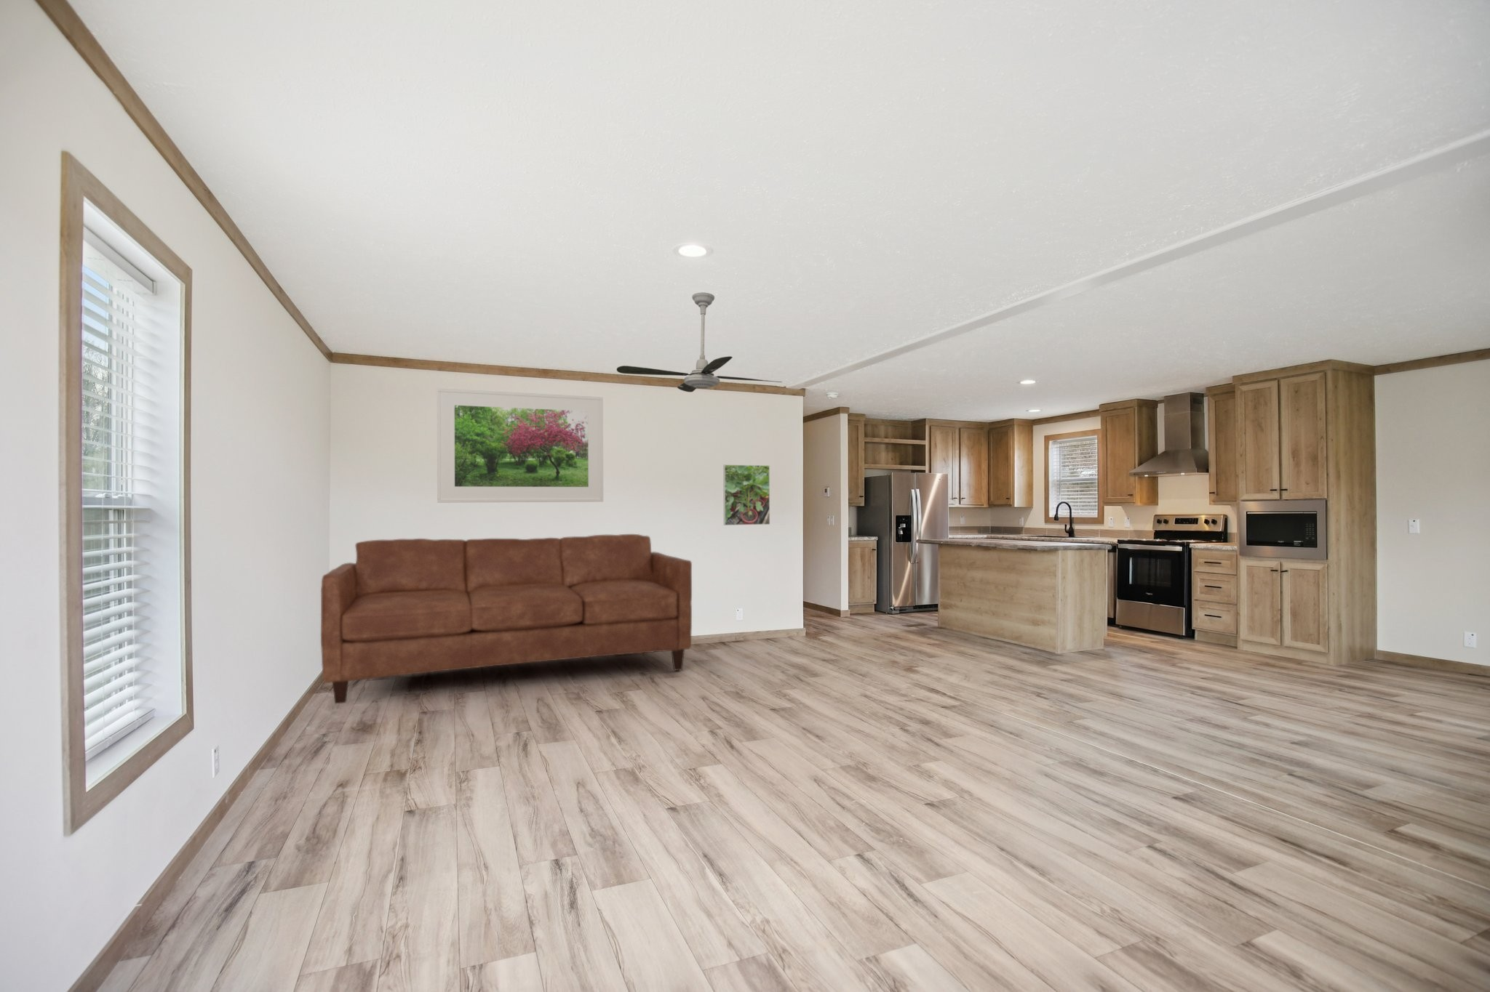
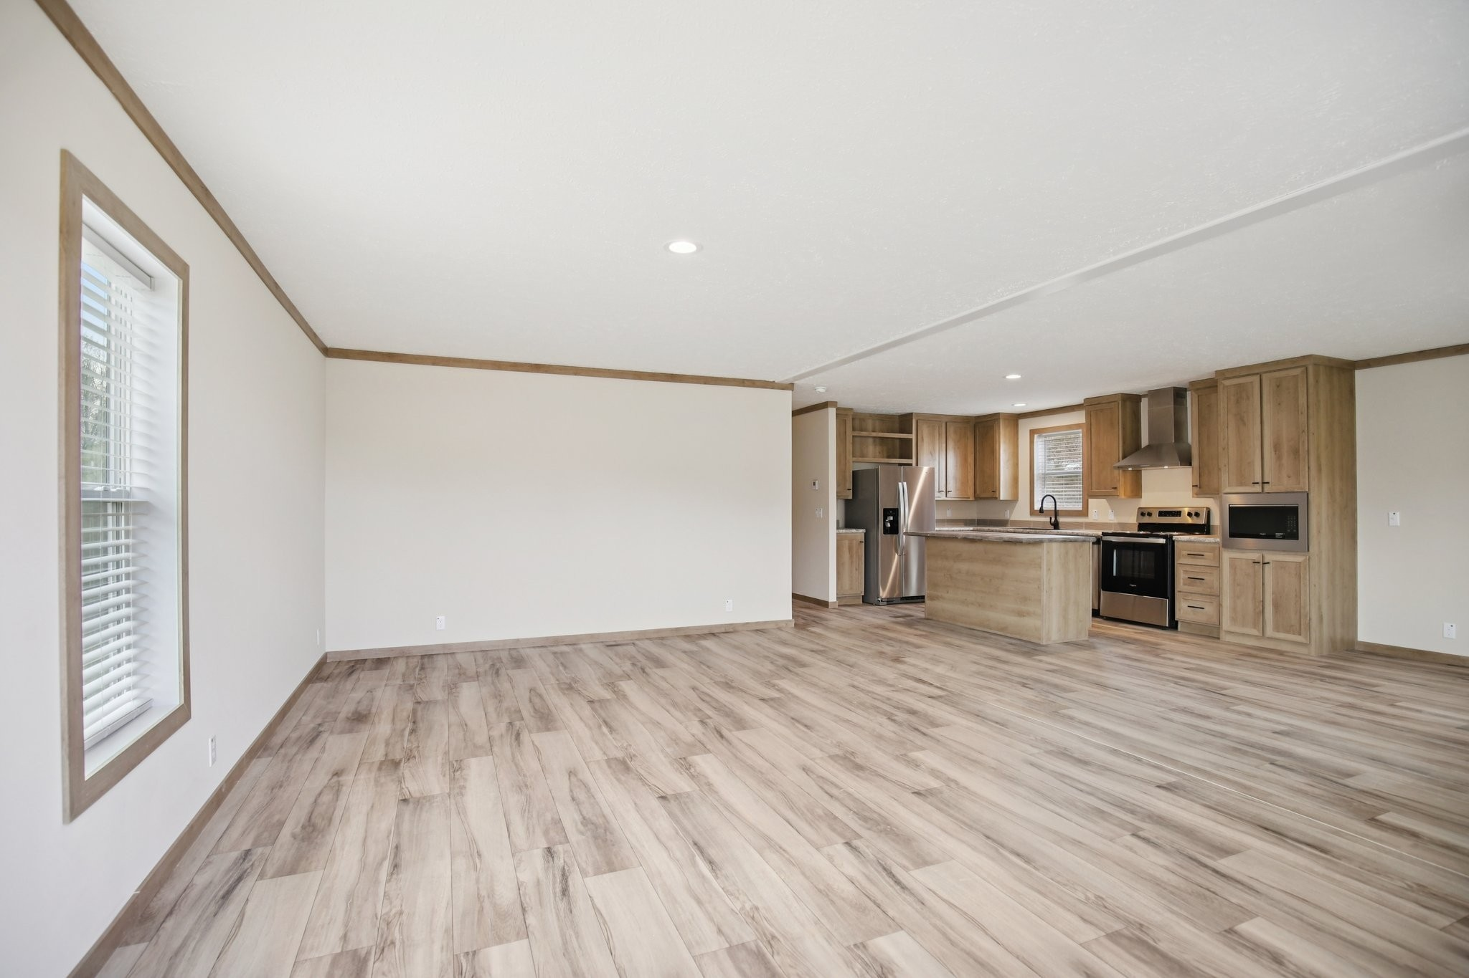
- sofa (518, 606)
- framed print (747, 495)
- ceiling fan (701, 340)
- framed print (523, 447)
